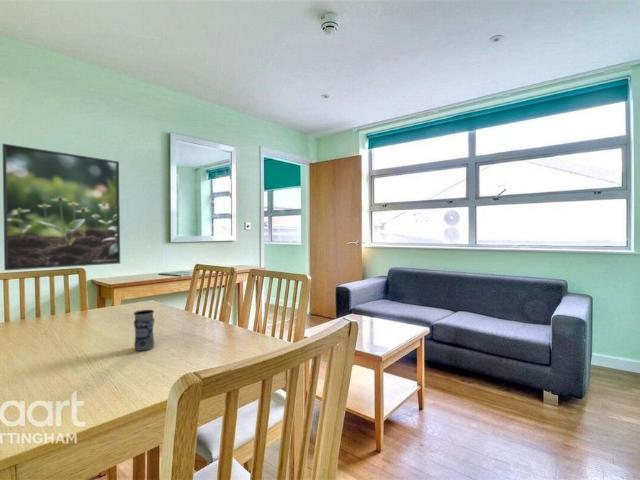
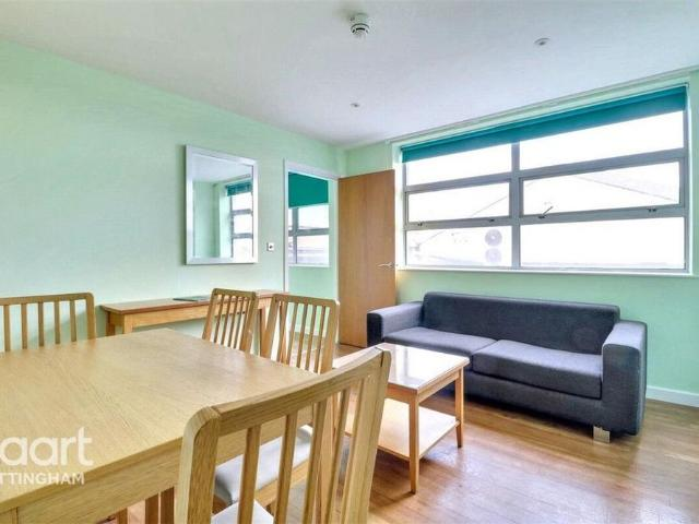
- jar (144, 329)
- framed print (67, 210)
